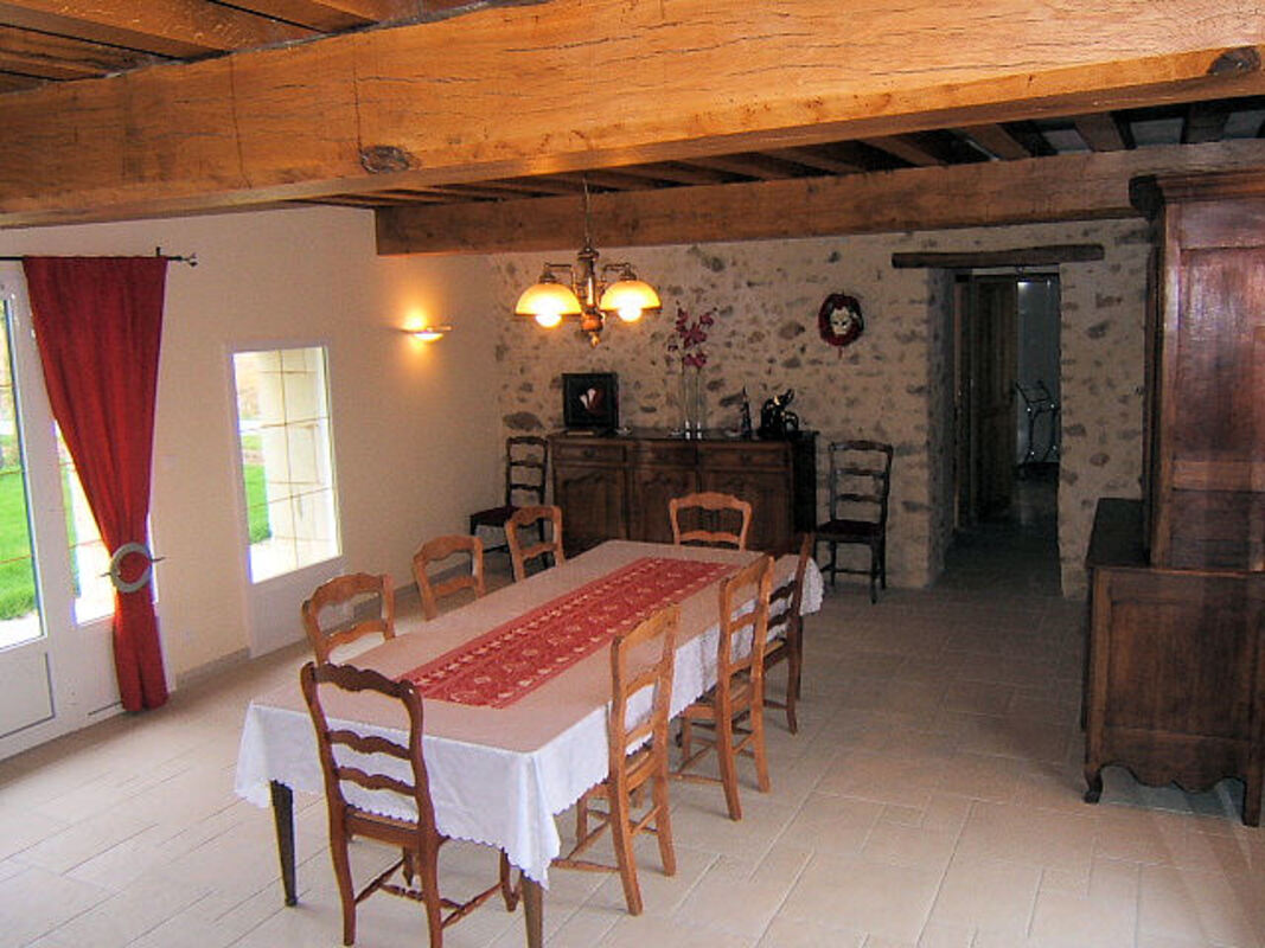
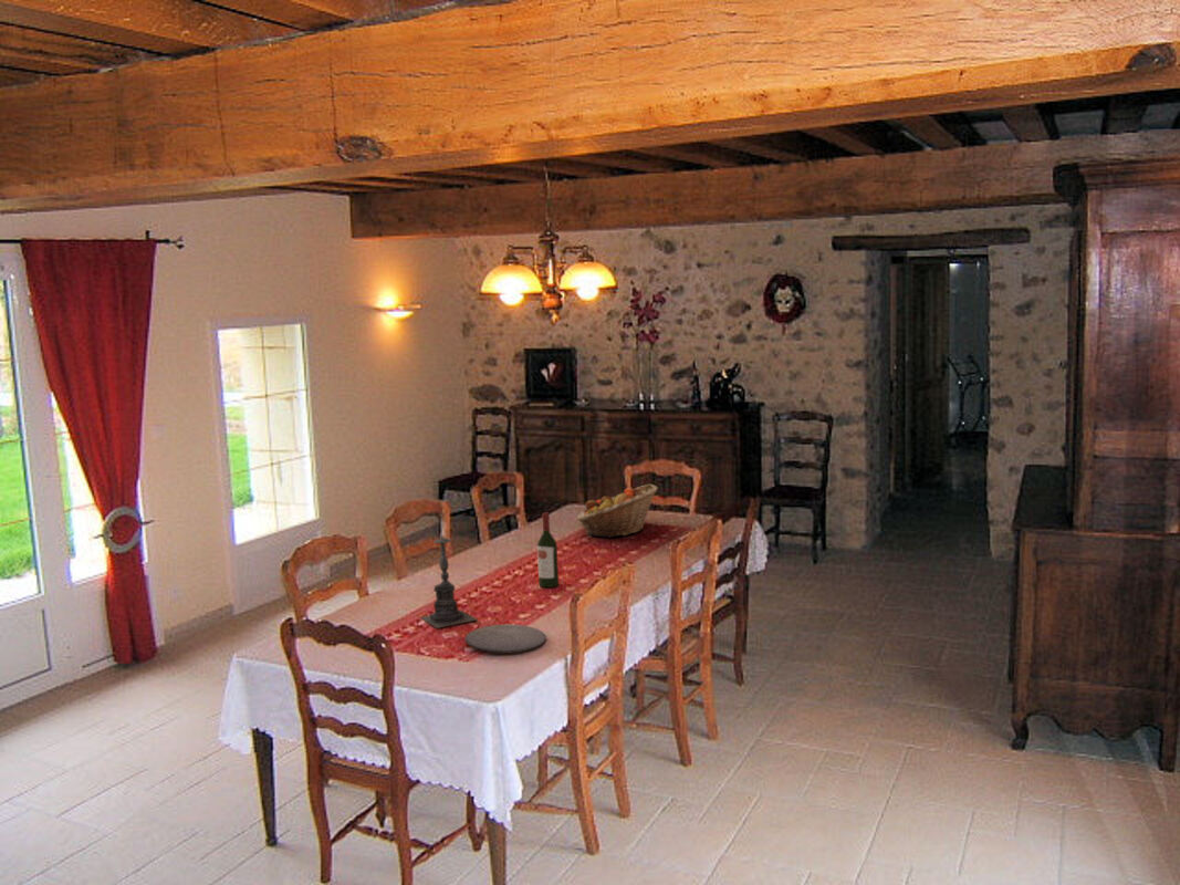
+ wine bottle (546, 549)
+ plate (505, 638)
+ candle holder (445, 572)
+ fruit basket (617, 509)
